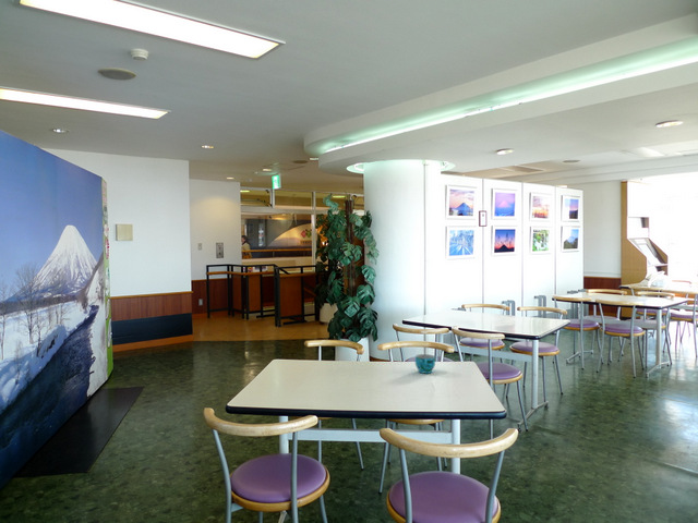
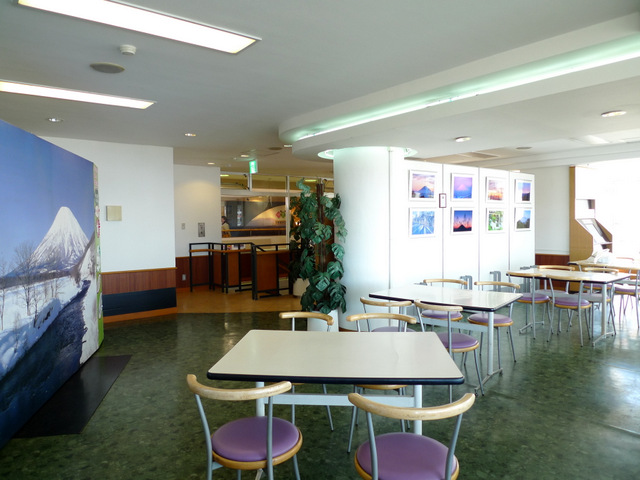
- cup (425, 364)
